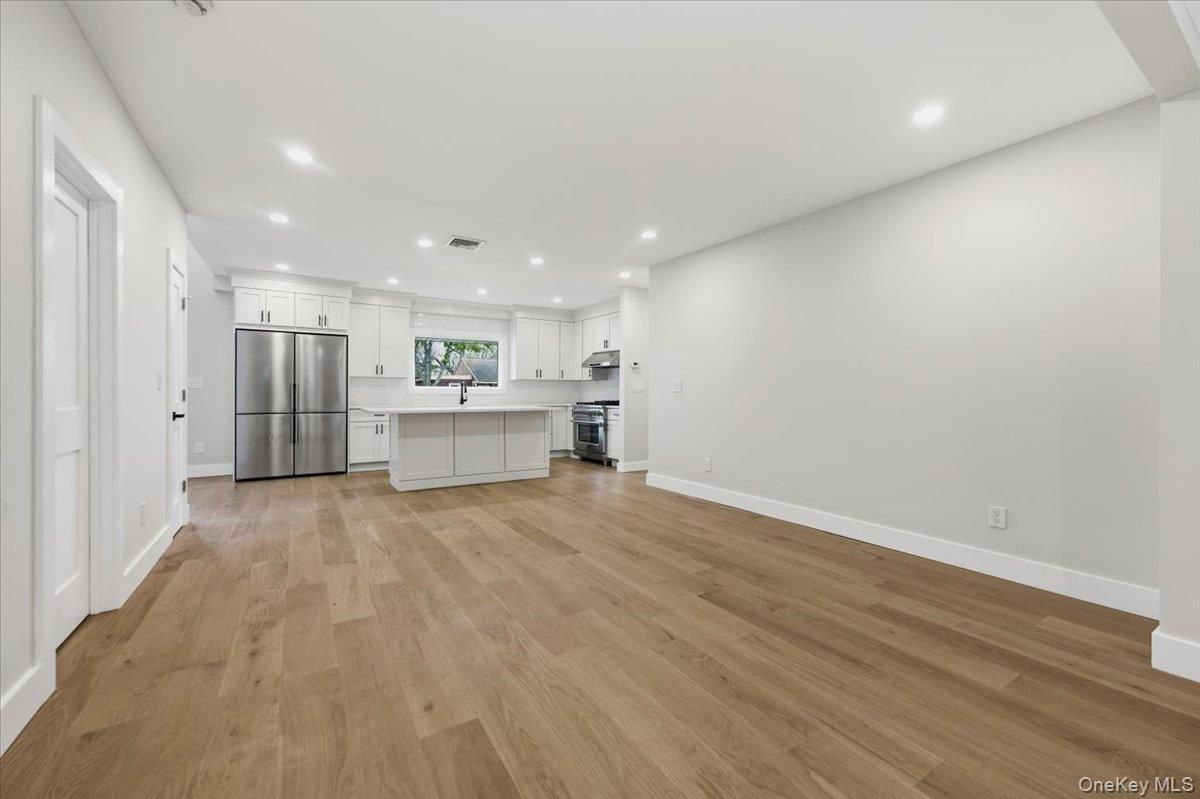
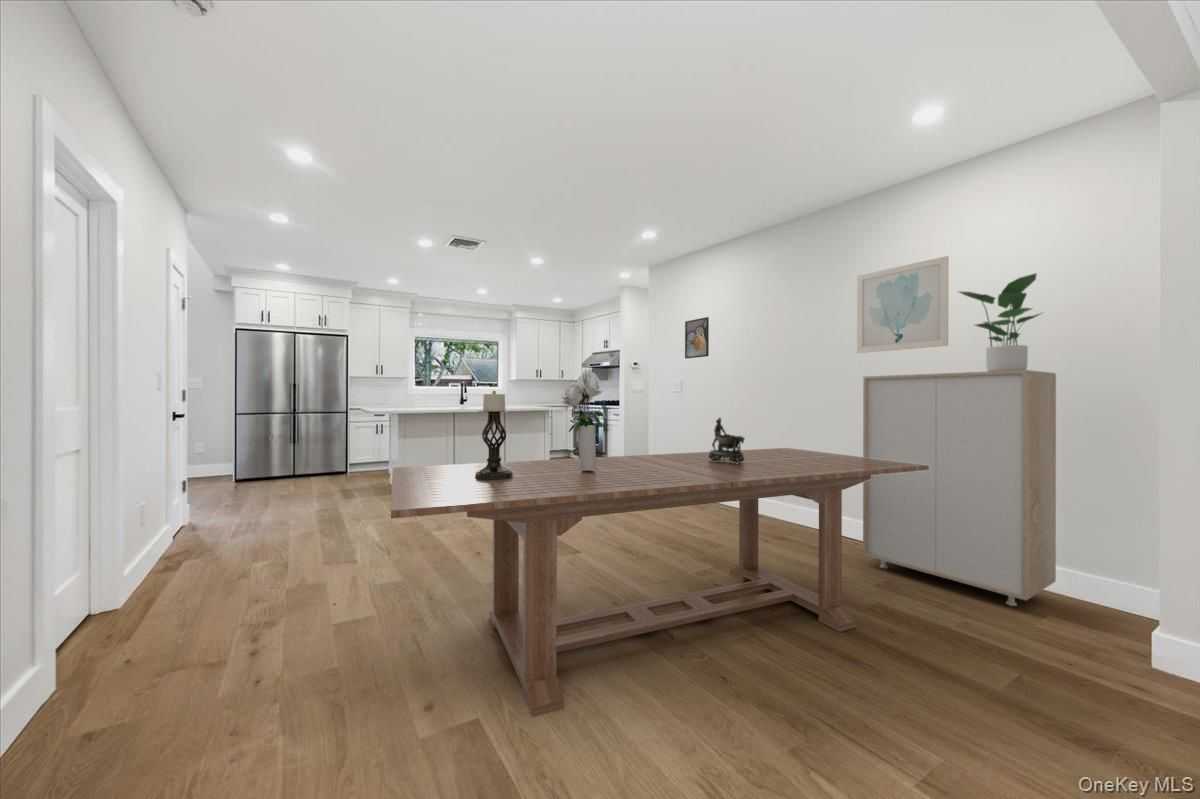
+ dining table (661, 508)
+ bouquet (584, 419)
+ potted plant (1004, 324)
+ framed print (696, 338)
+ decorative bowl (729, 439)
+ storage cabinet (953, 476)
+ candle holder (494, 433)
+ wall art (899, 308)
